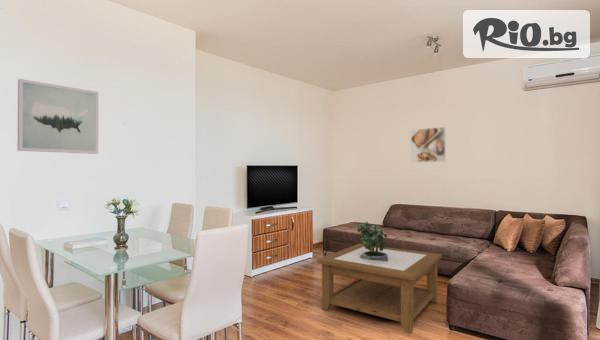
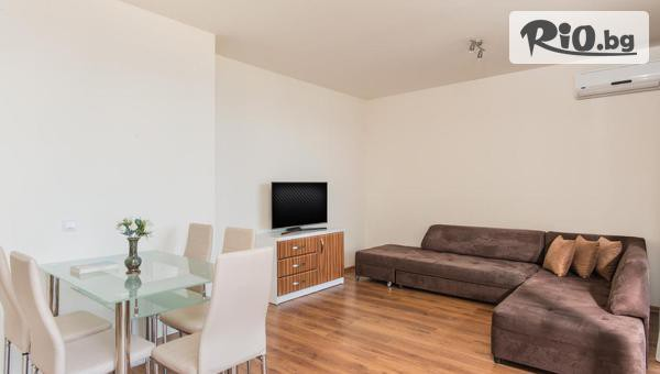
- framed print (427, 145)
- coffee table (381, 281)
- wall art (60, 119)
- potted plant (372, 238)
